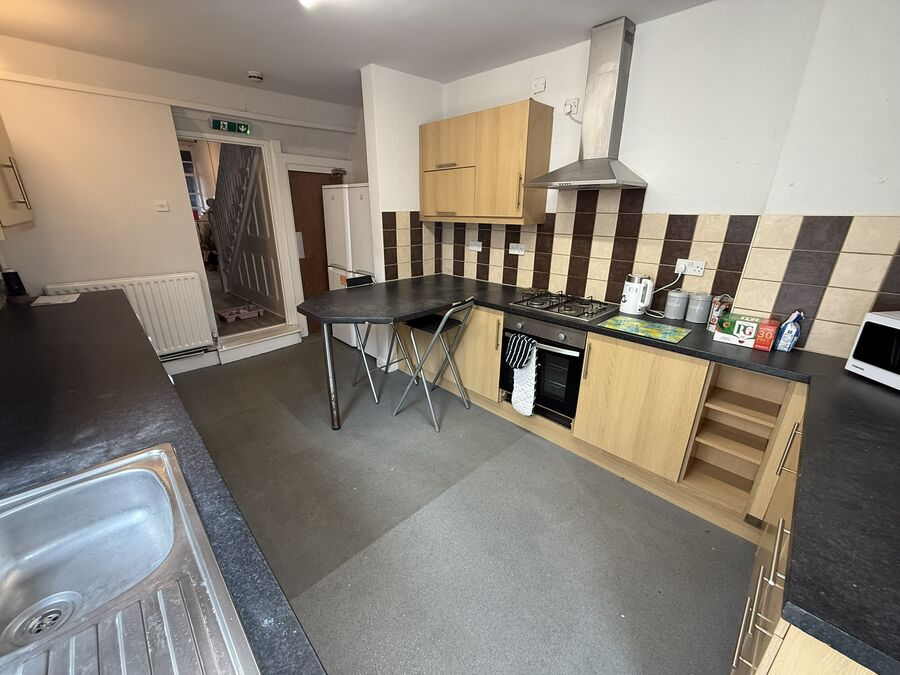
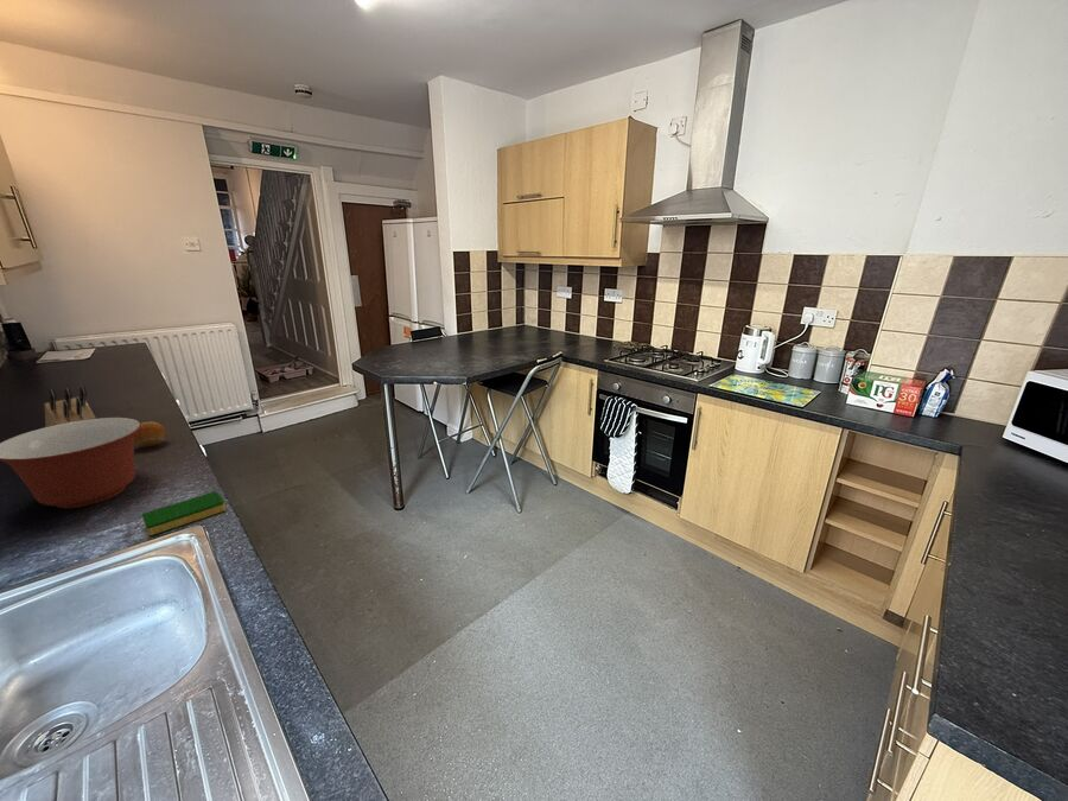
+ mixing bowl (81, 465)
+ fruit (147, 434)
+ knife block (66, 413)
+ dish sponge (185, 511)
